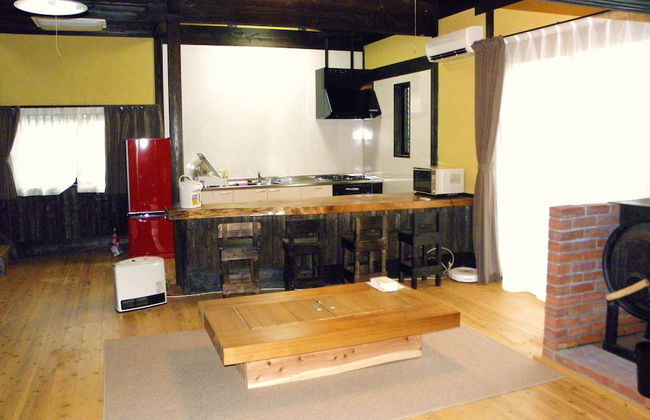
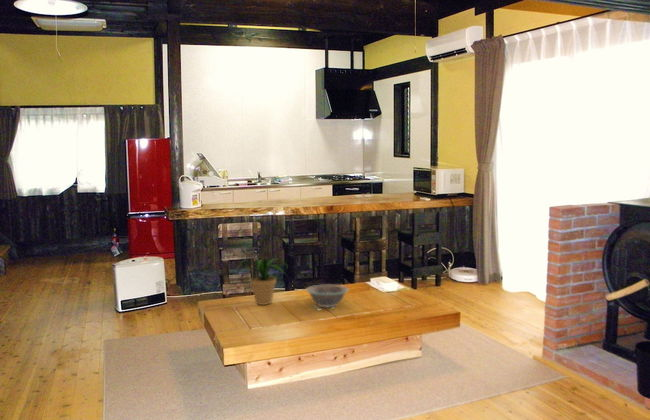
+ decorative bowl (327, 297)
+ potted plant (263, 279)
